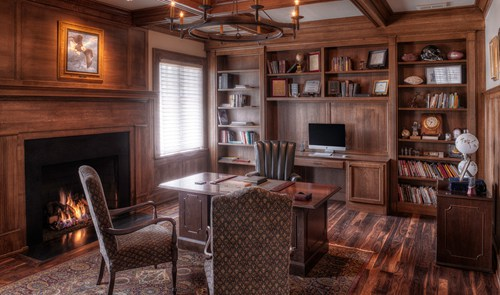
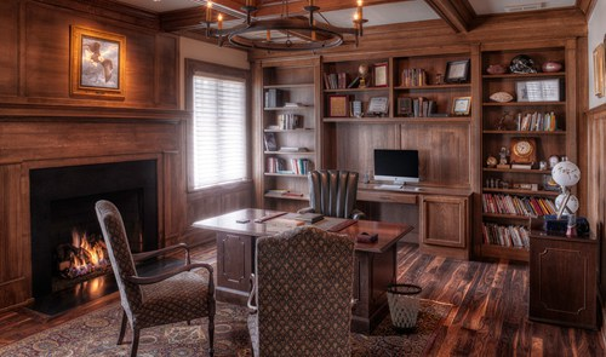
+ wastebasket (404, 307)
